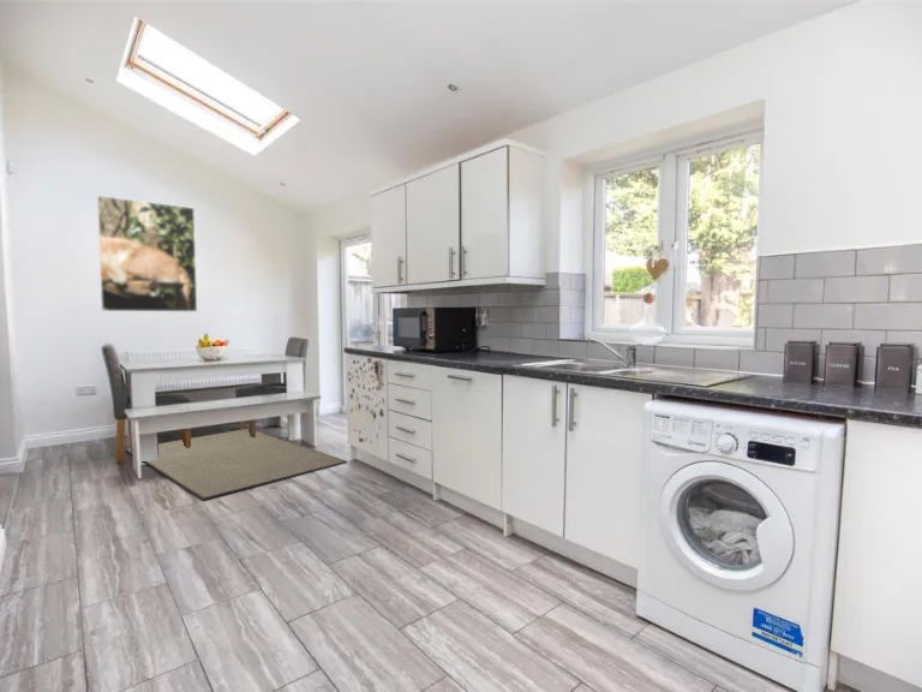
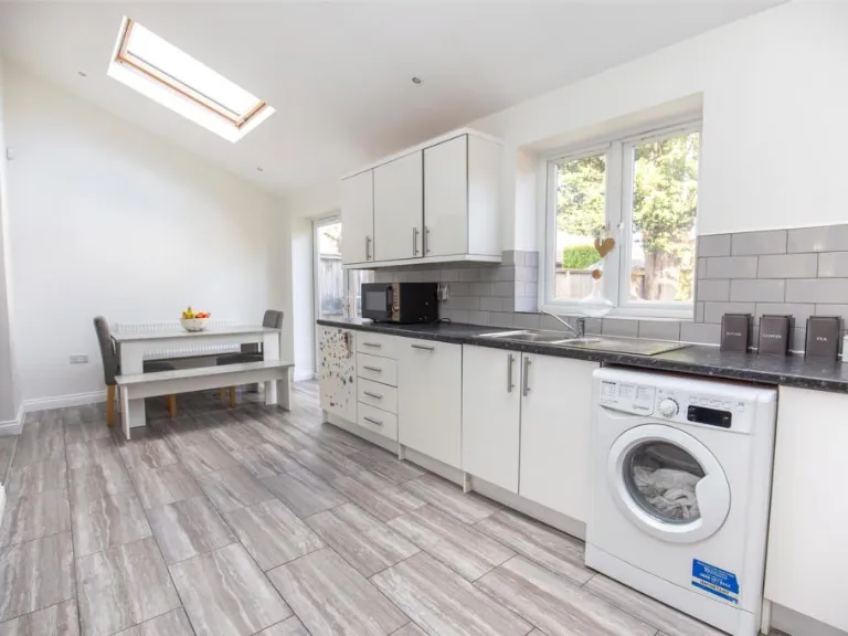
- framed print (149, 257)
- rug (232, 455)
